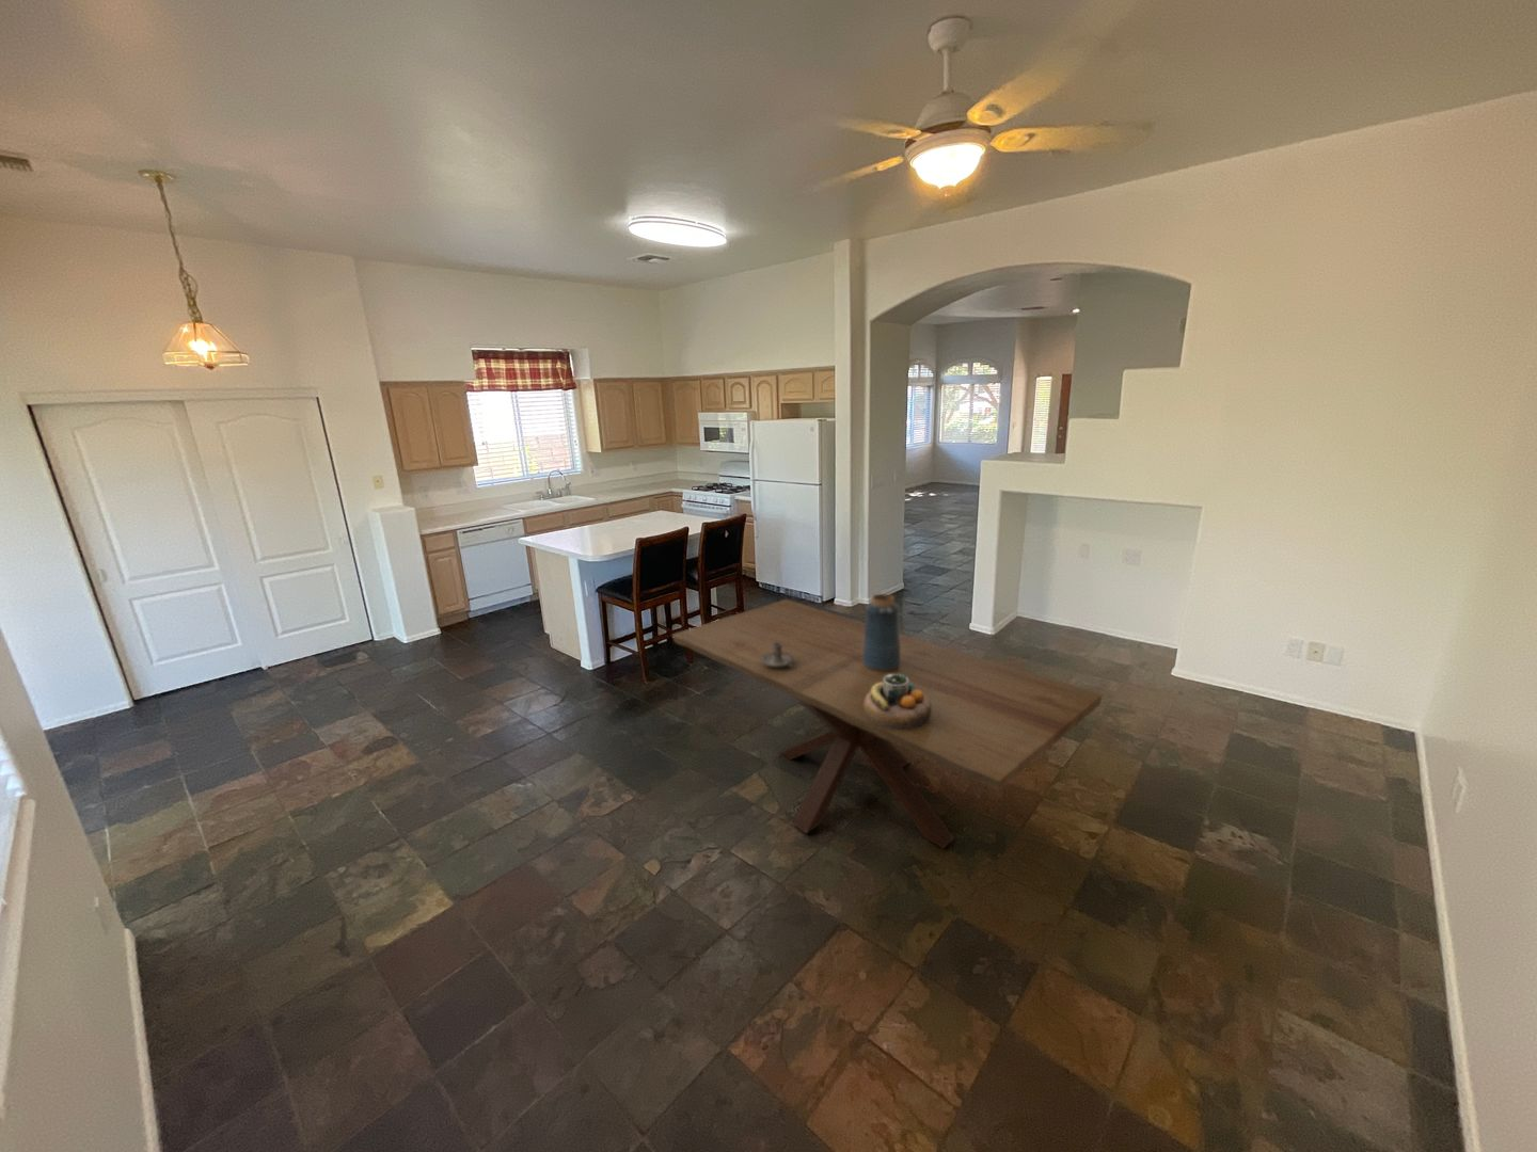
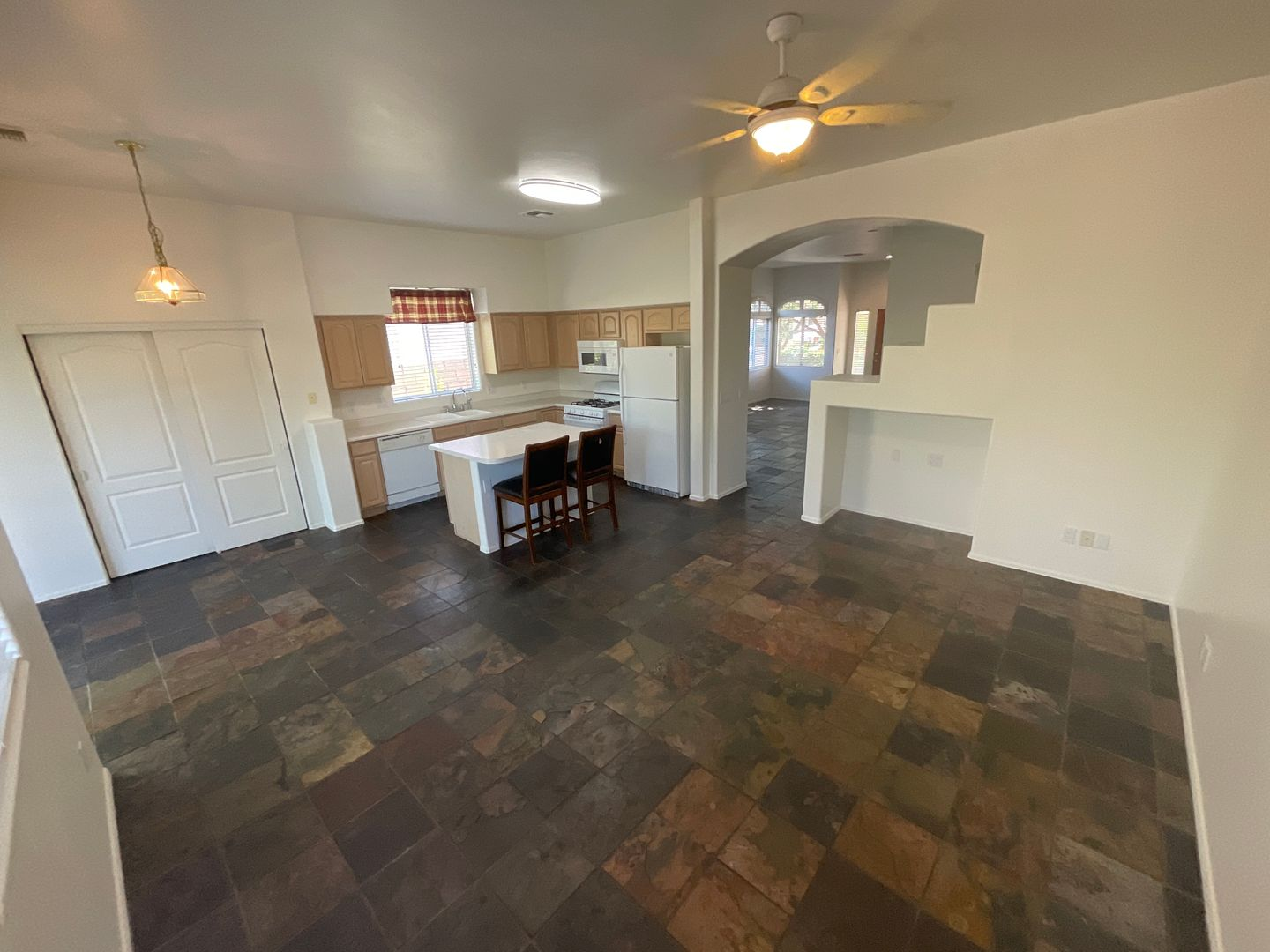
- vase (881, 630)
- dining table (856, 727)
- decorative bowl (897, 695)
- candle holder (779, 653)
